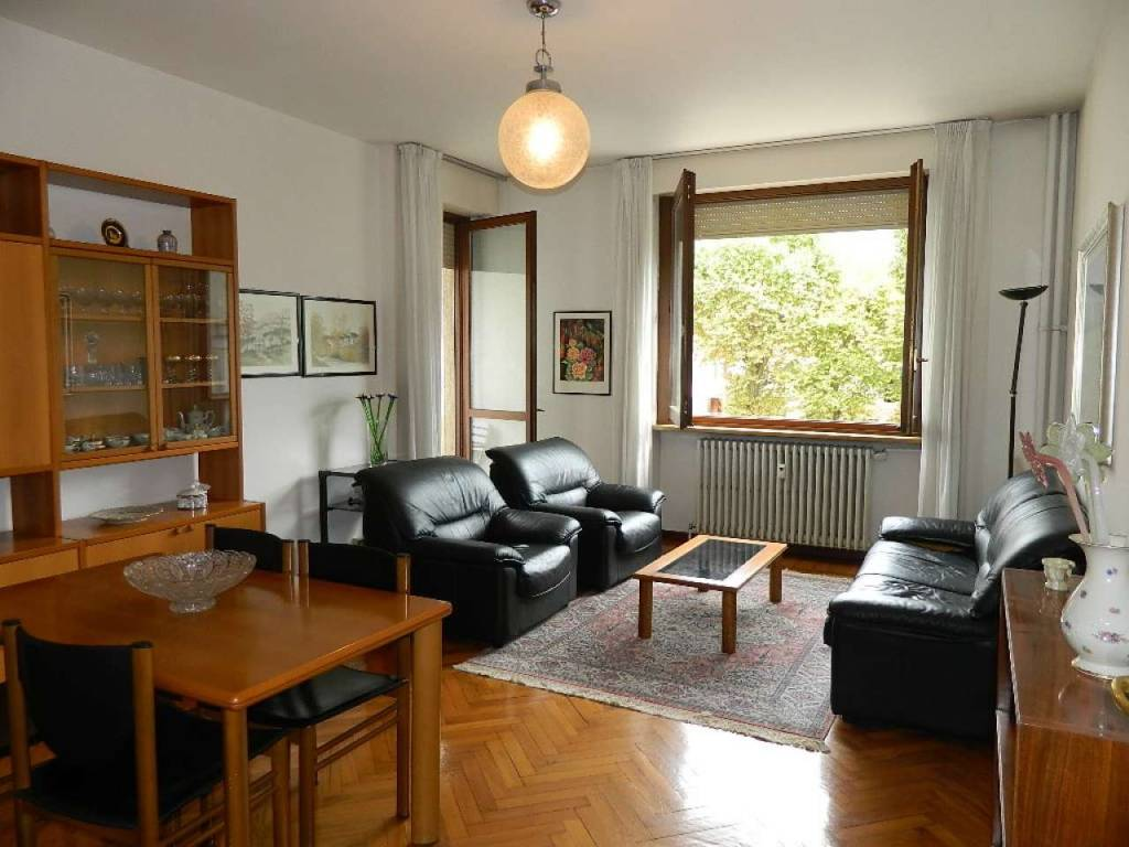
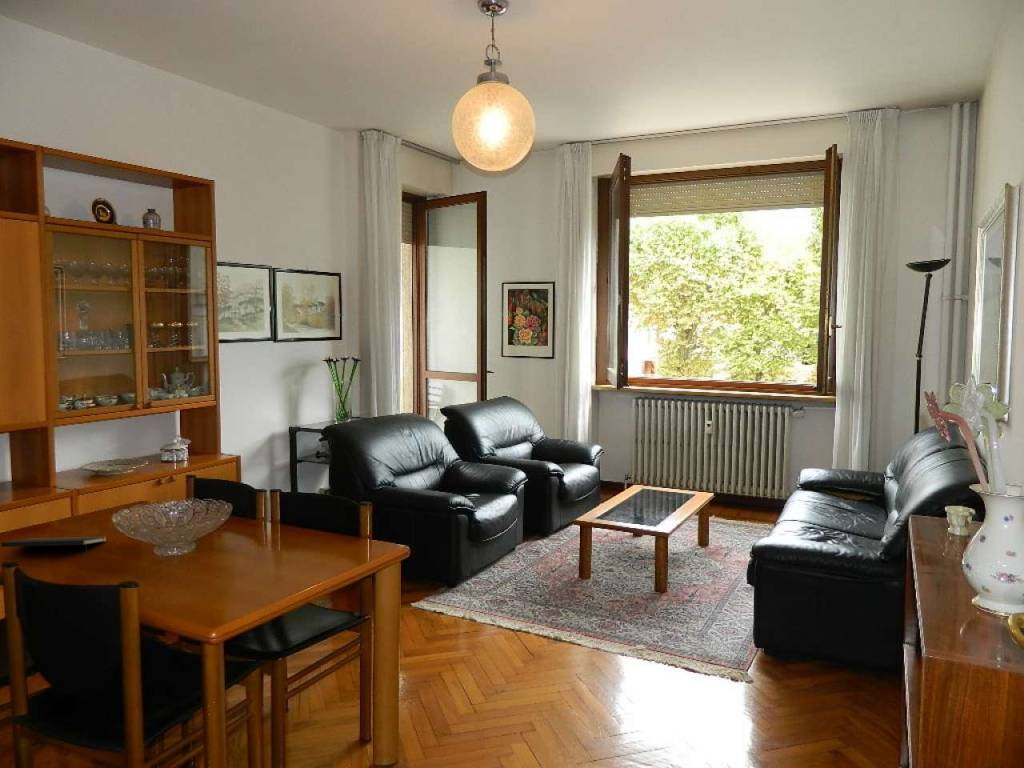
+ notepad (56, 541)
